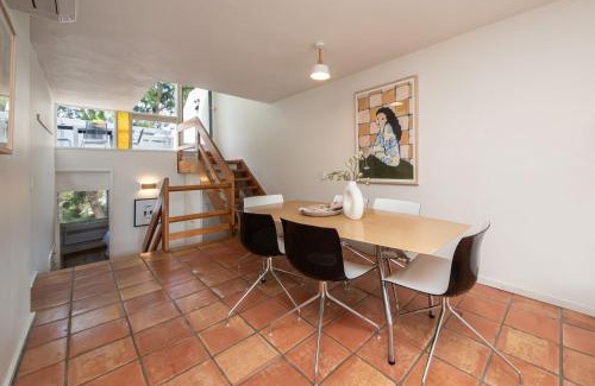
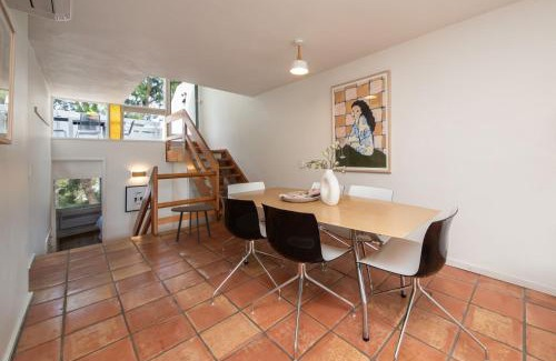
+ side table (190, 223)
